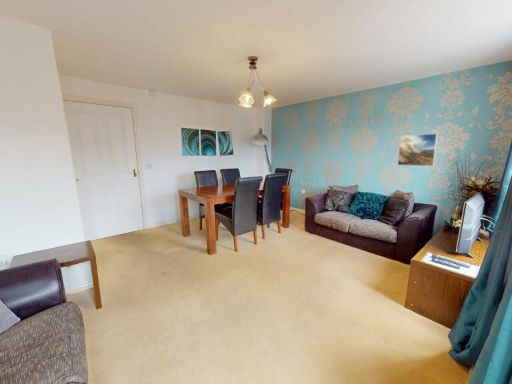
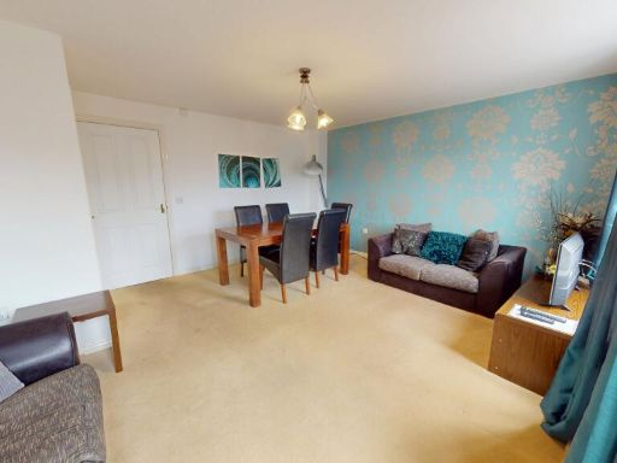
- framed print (416, 150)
